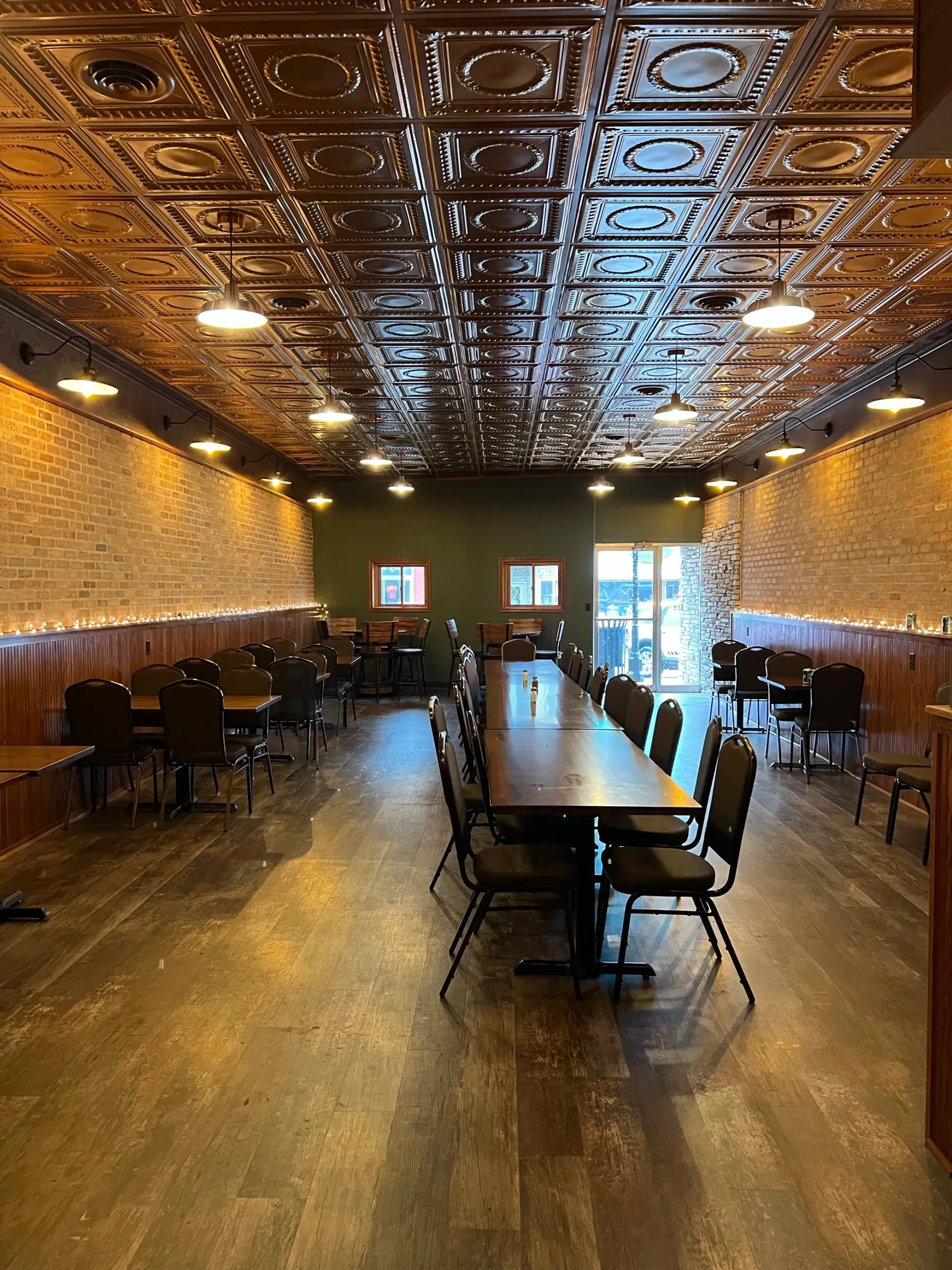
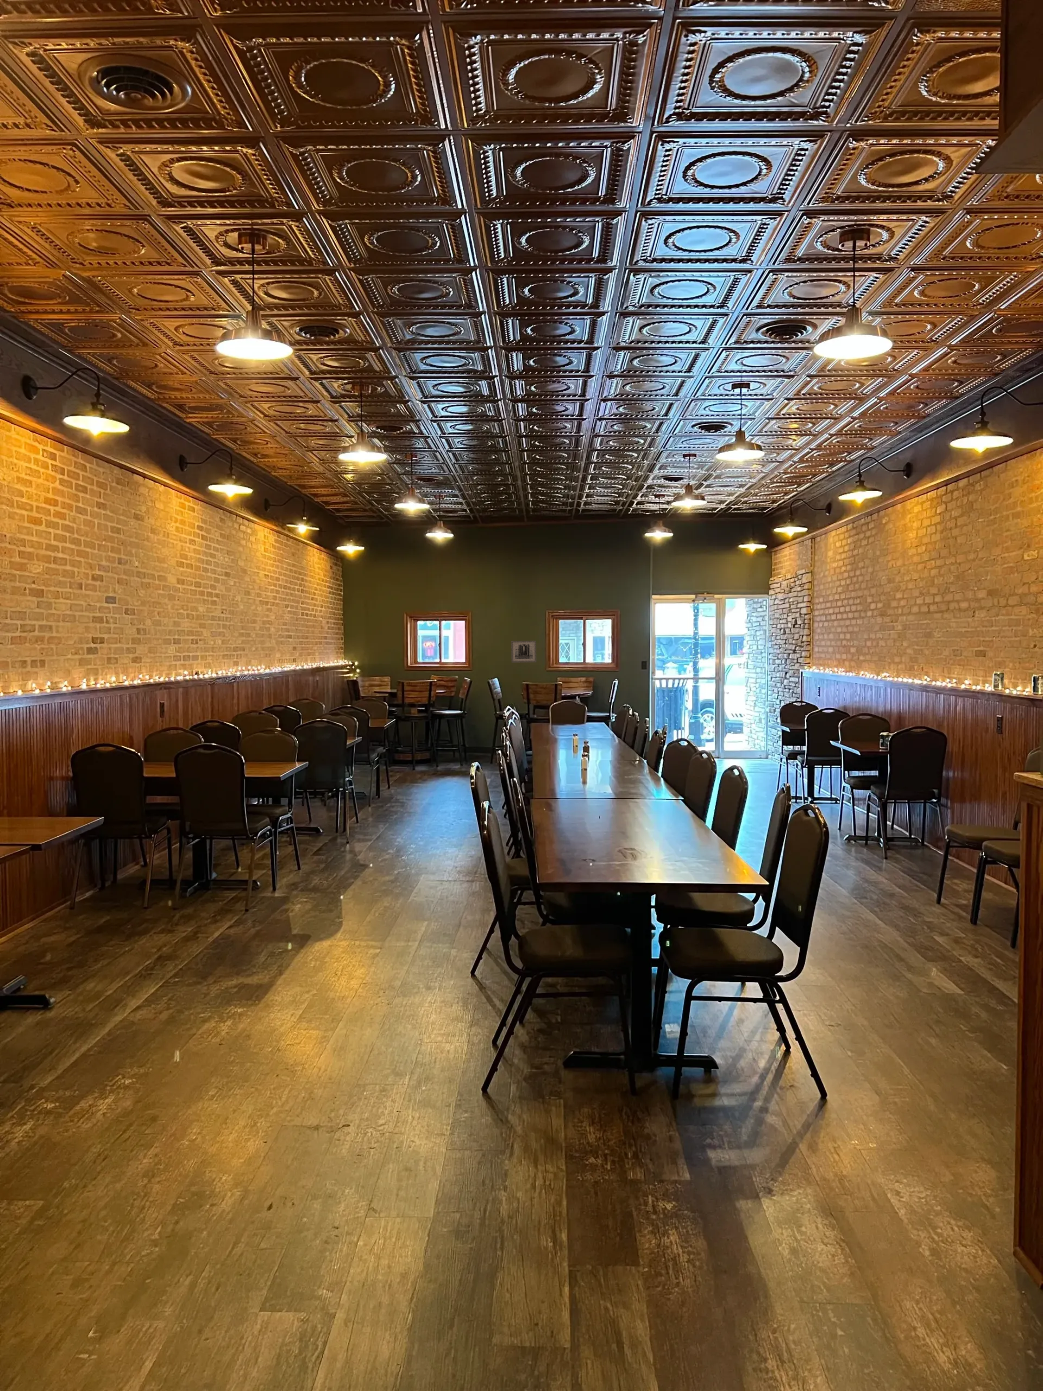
+ wall art (524, 652)
